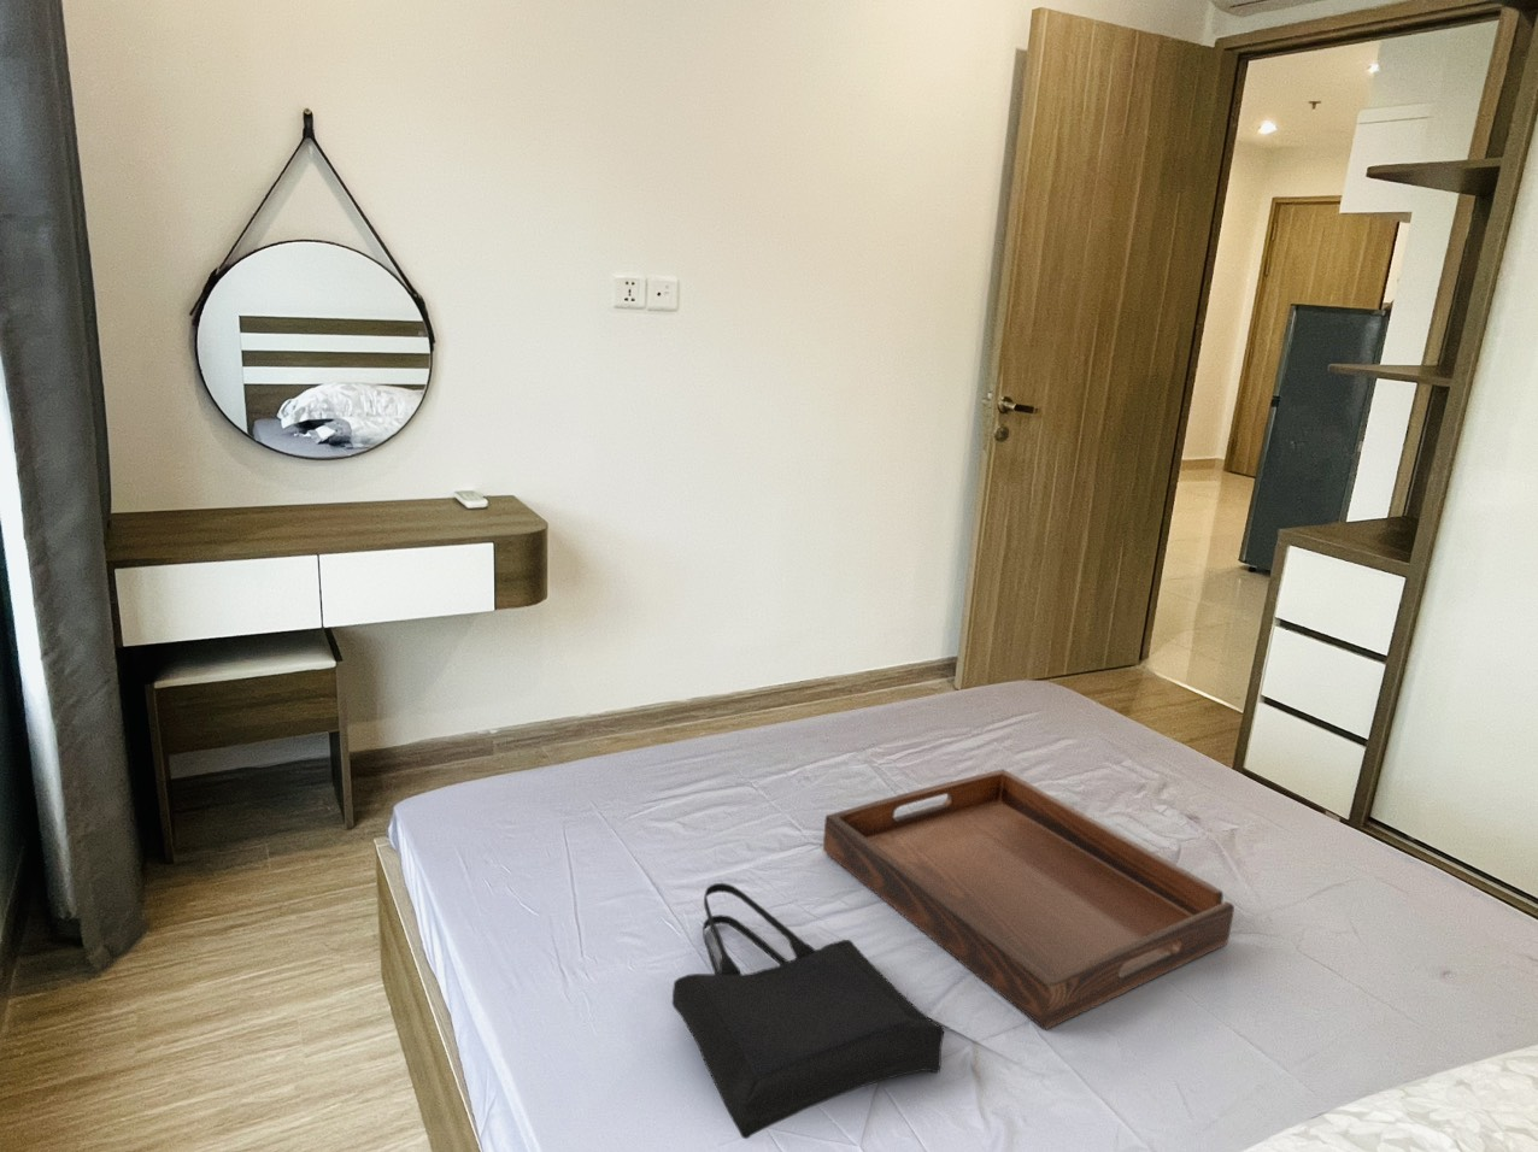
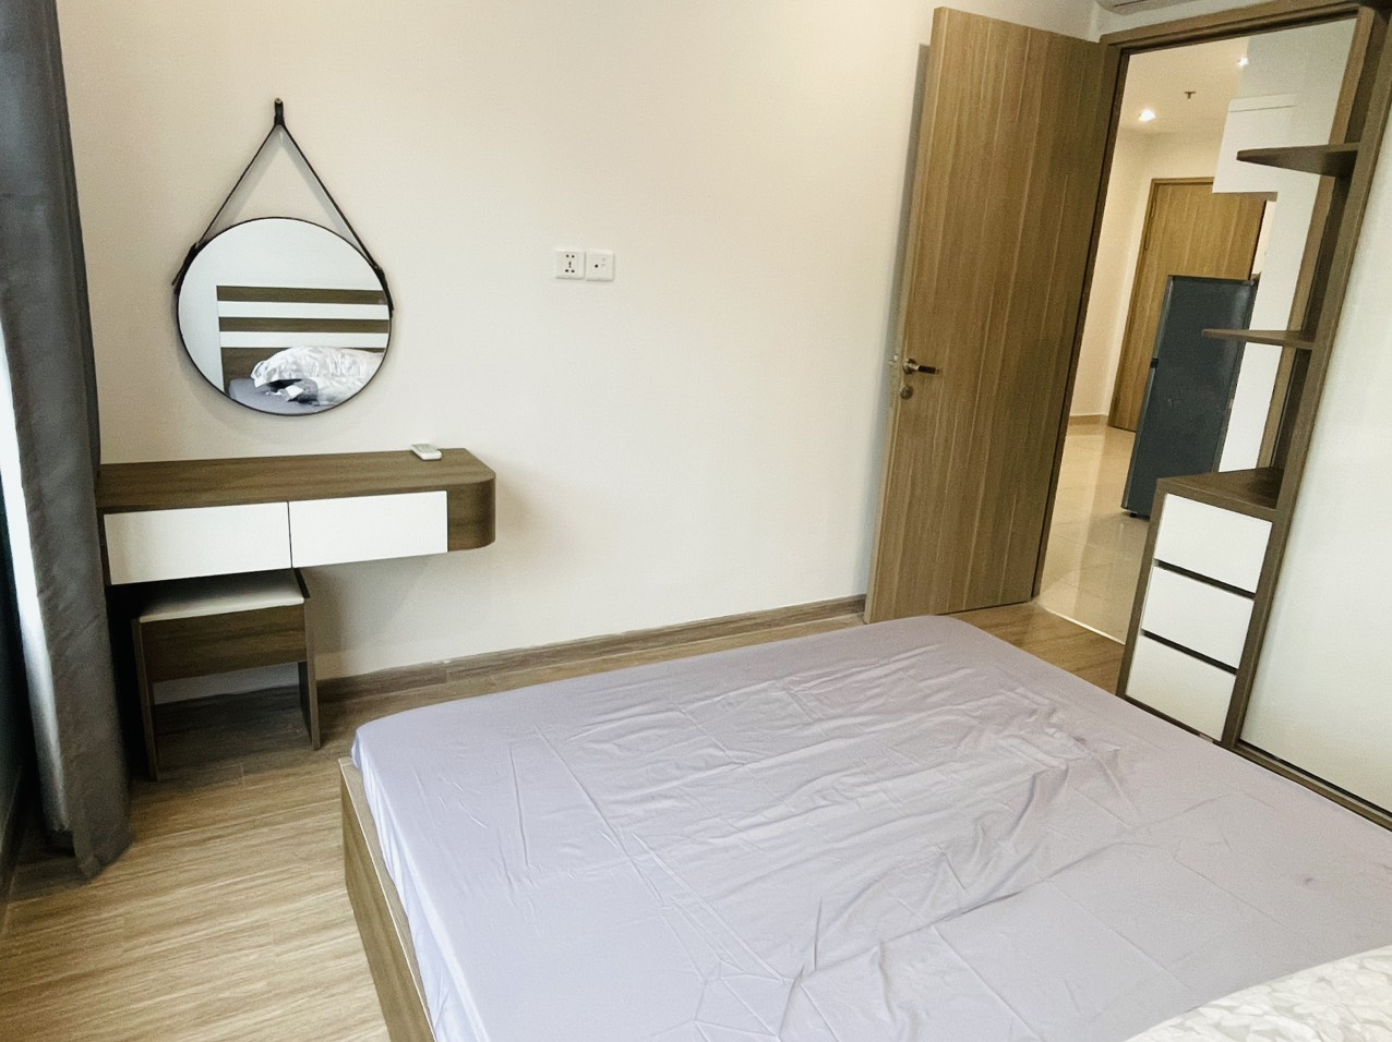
- serving tray (1020, 875)
- tote bag (774, 984)
